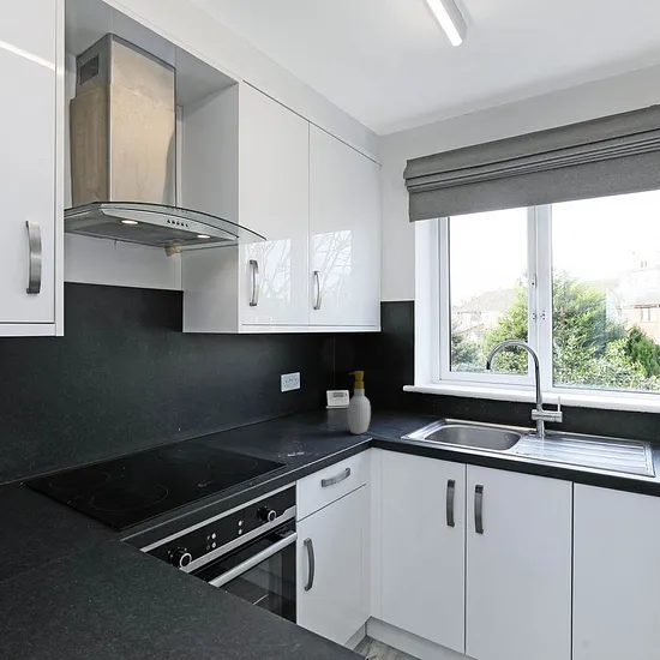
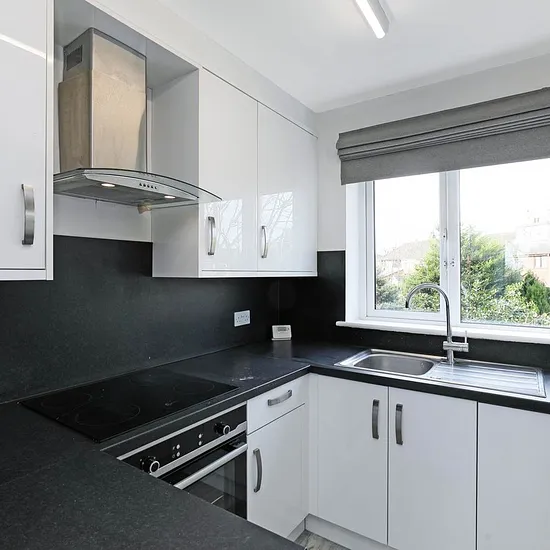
- soap bottle (358, 401)
